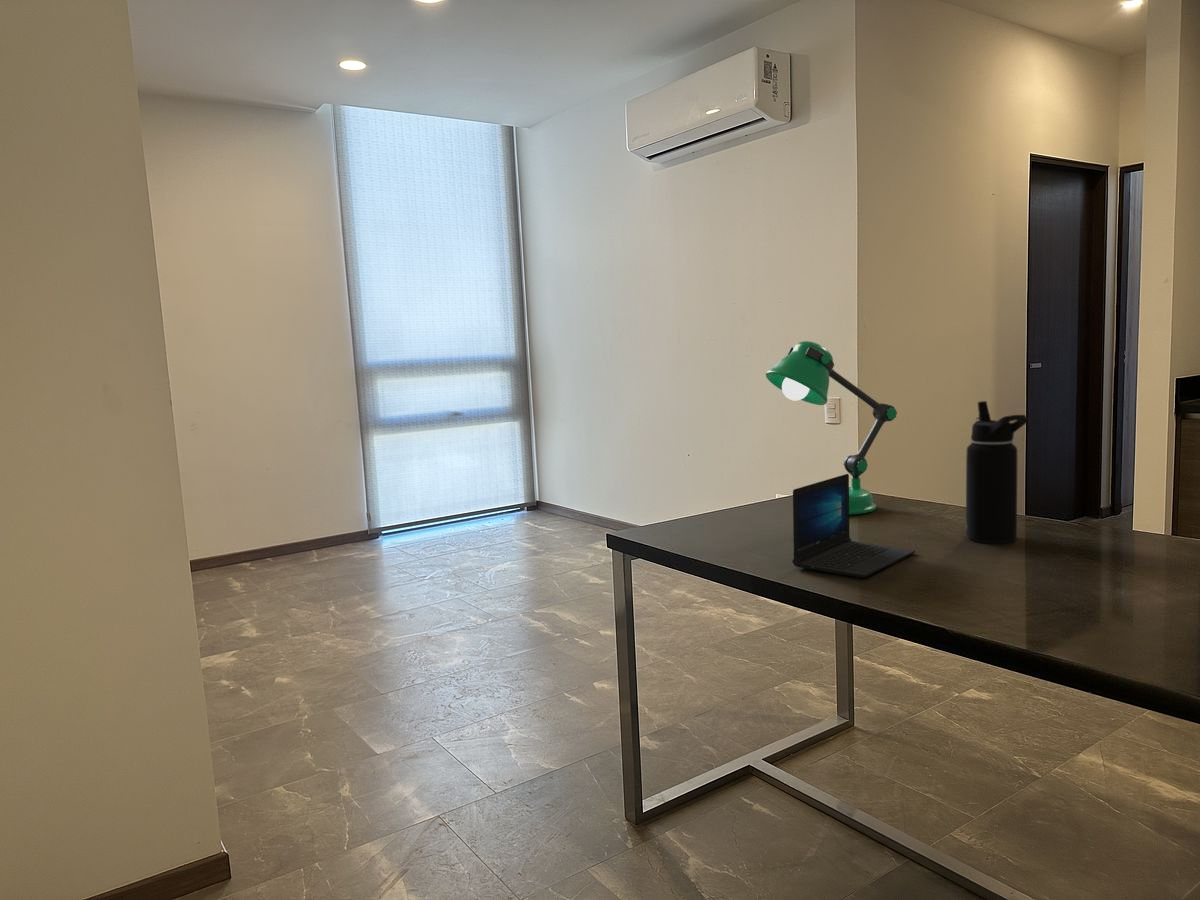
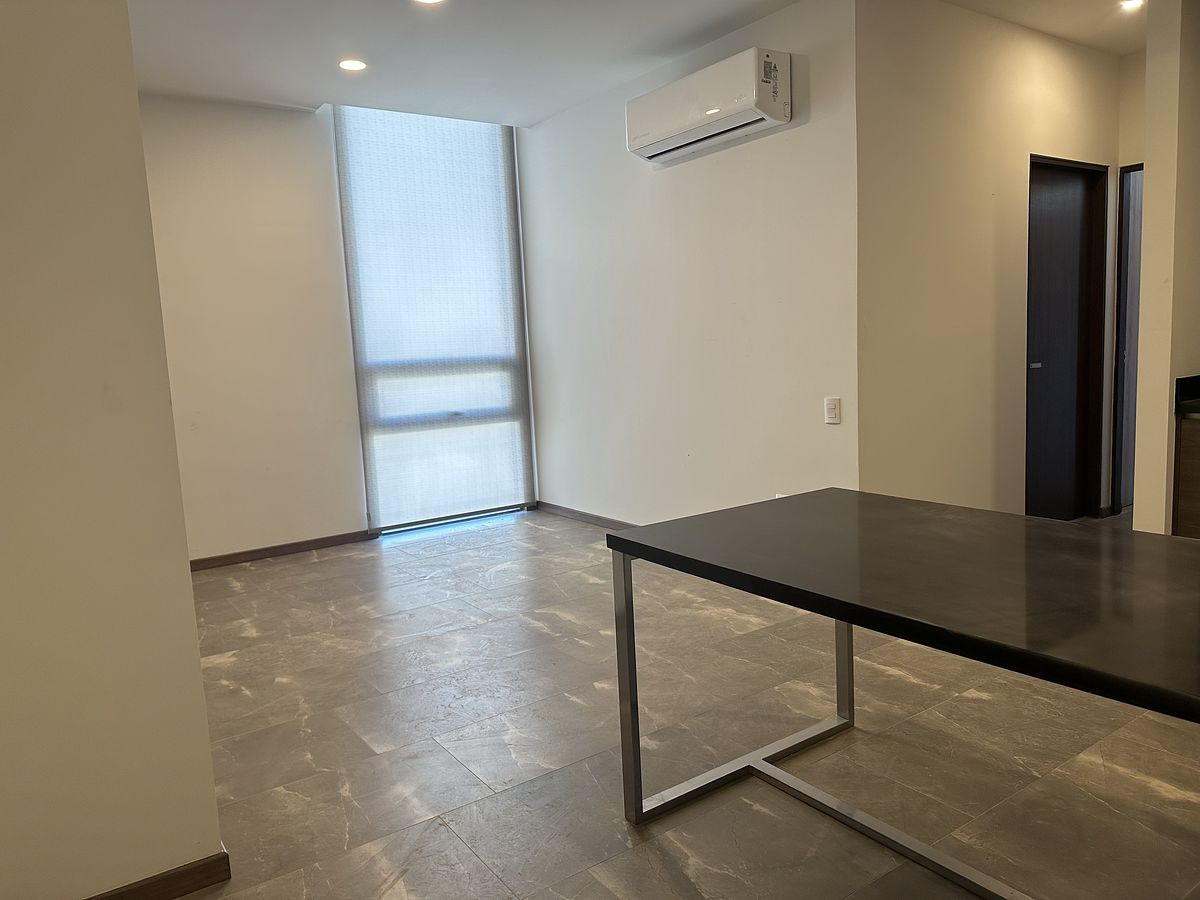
- desk lamp (824, 404)
- water bottle (996, 471)
- laptop (848, 522)
